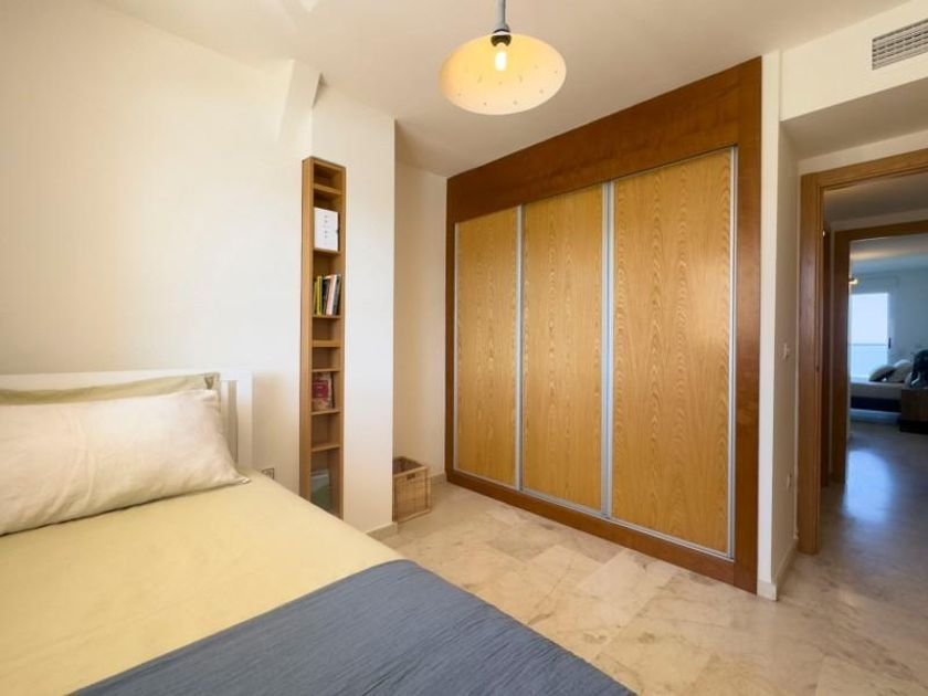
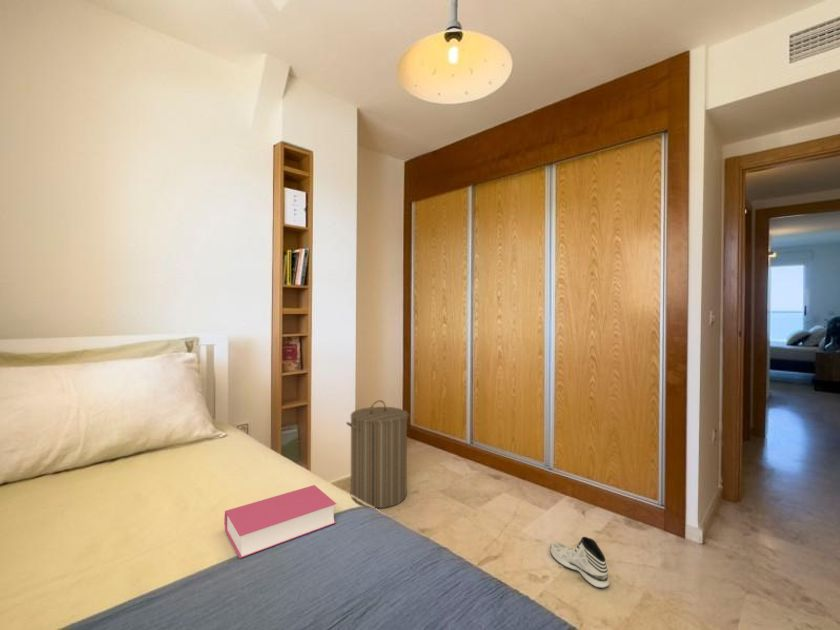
+ sneaker (578, 549)
+ laundry hamper (379, 447)
+ book (281, 516)
